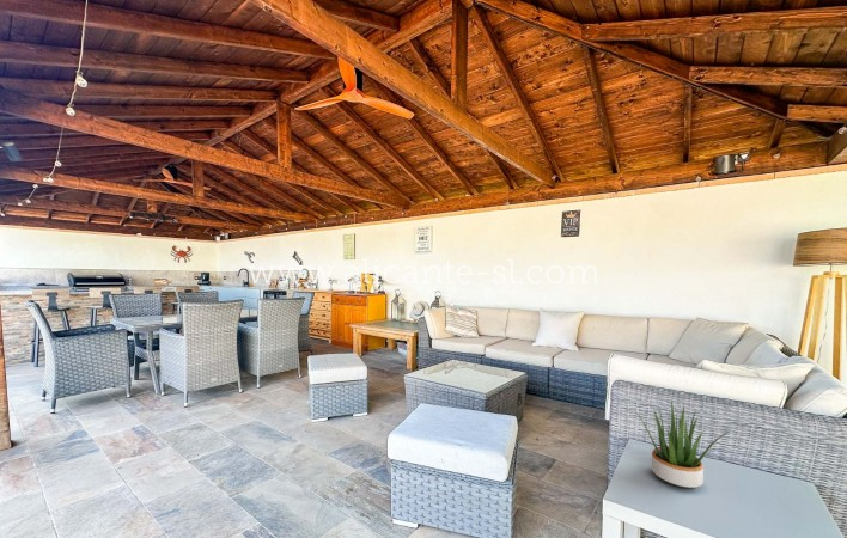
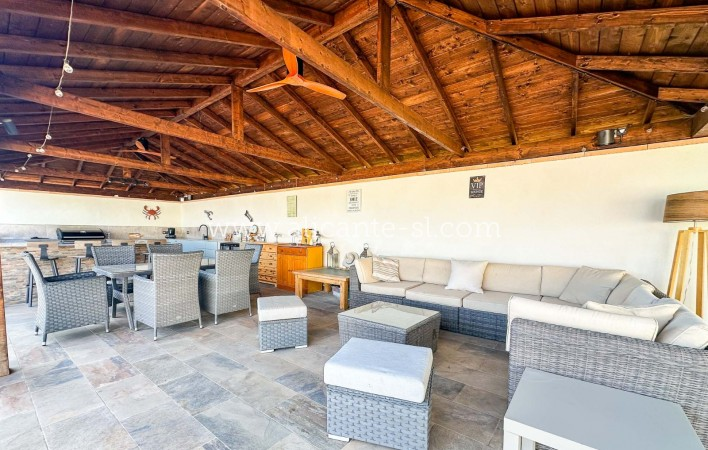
- potted plant (676, 442)
